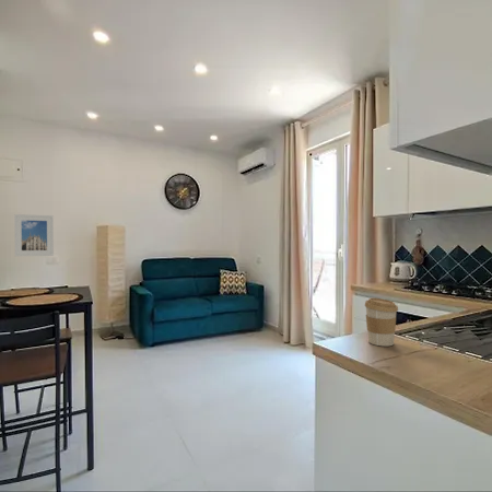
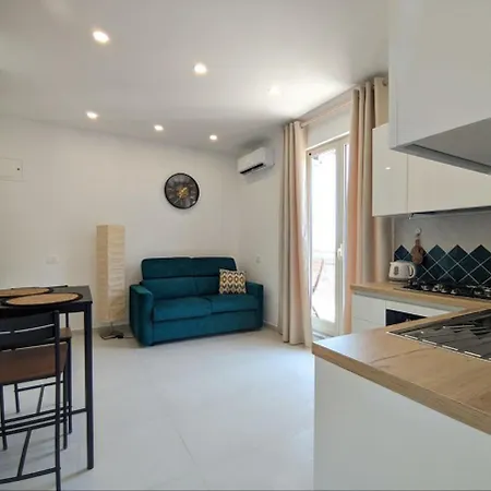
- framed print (34, 235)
- coffee cup (380, 320)
